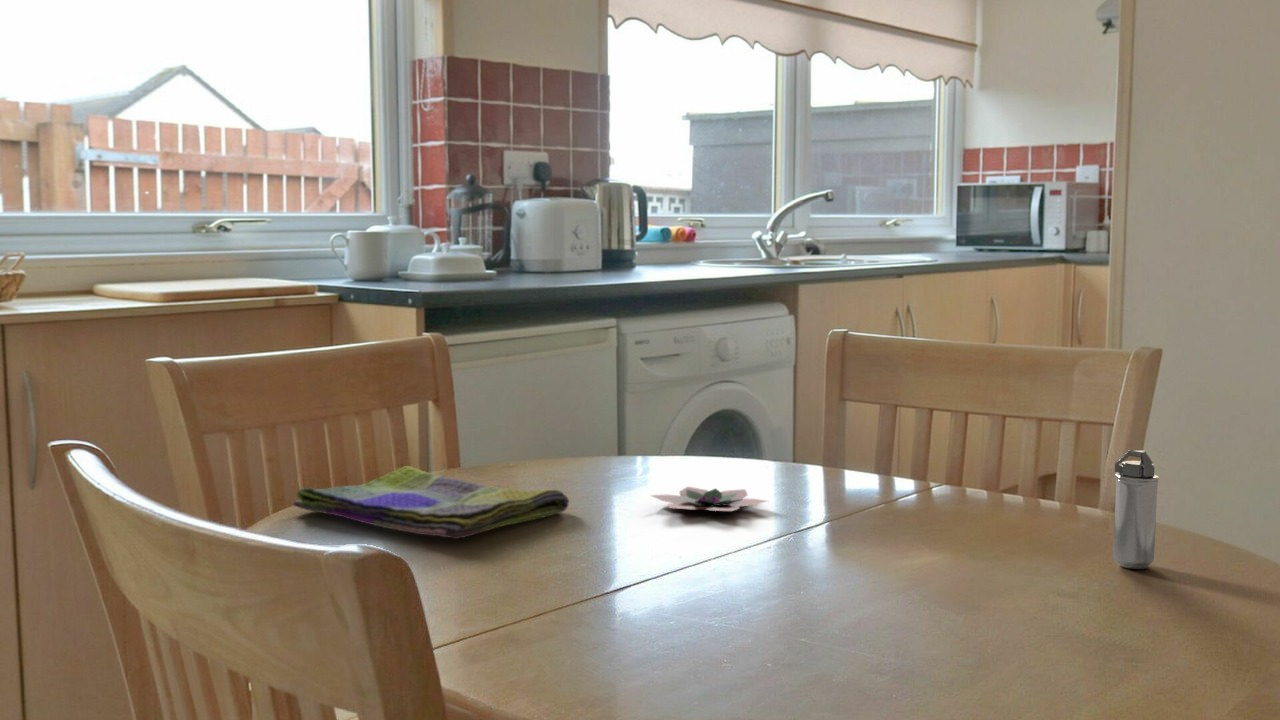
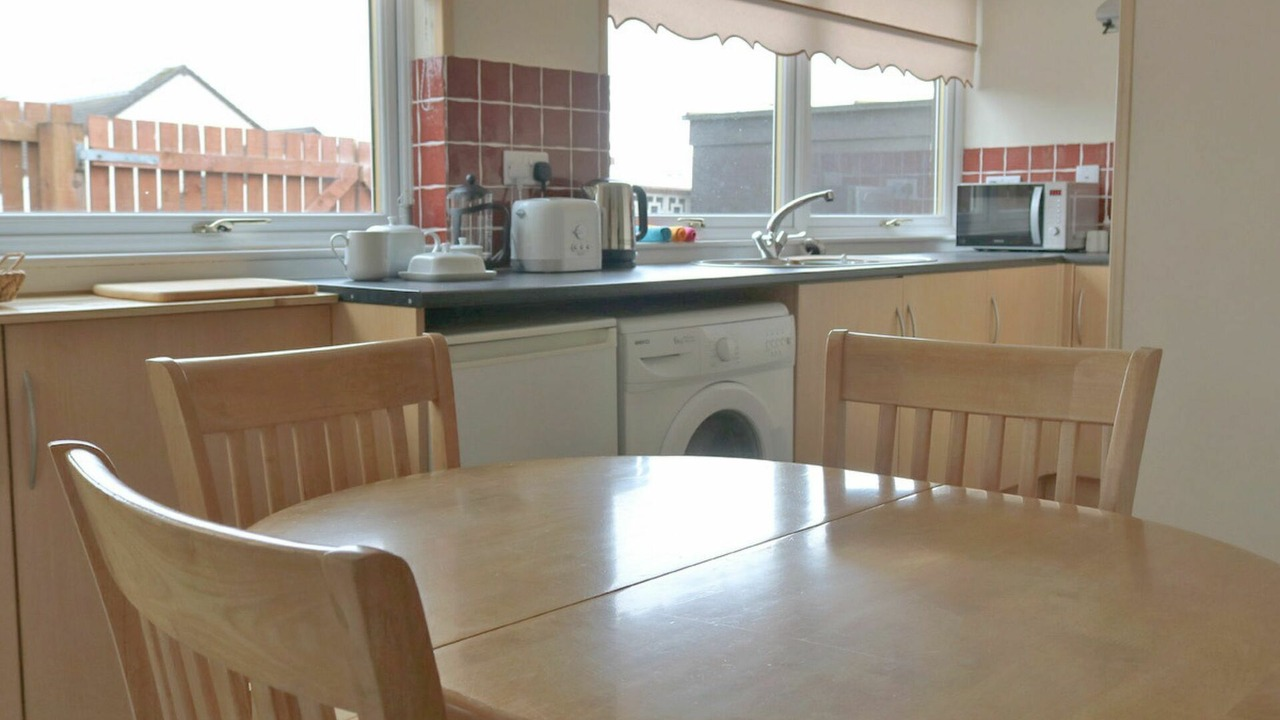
- dish towel (433, 498)
- flower (708, 501)
- shaker (1135, 508)
